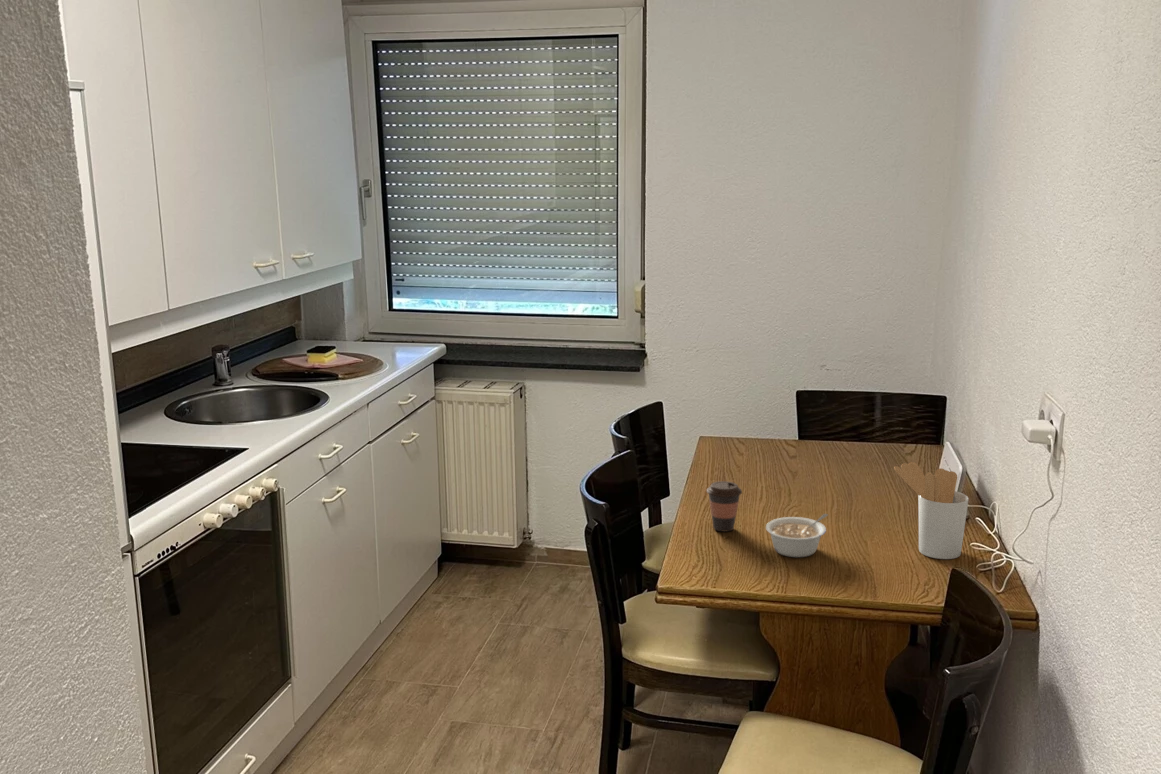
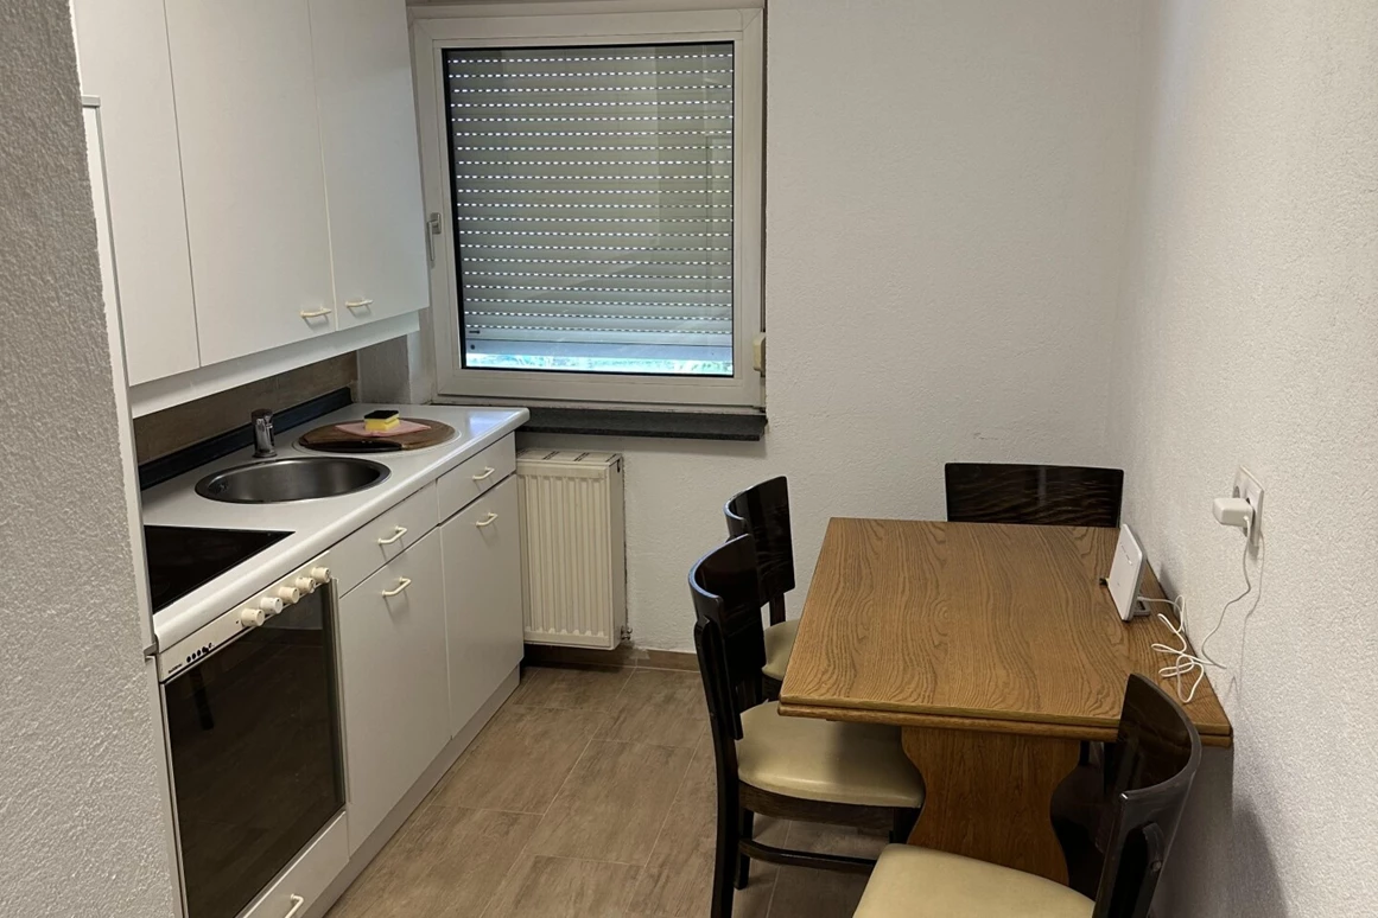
- legume (796, 535)
- utensil holder (930, 507)
- coffee cup (723, 506)
